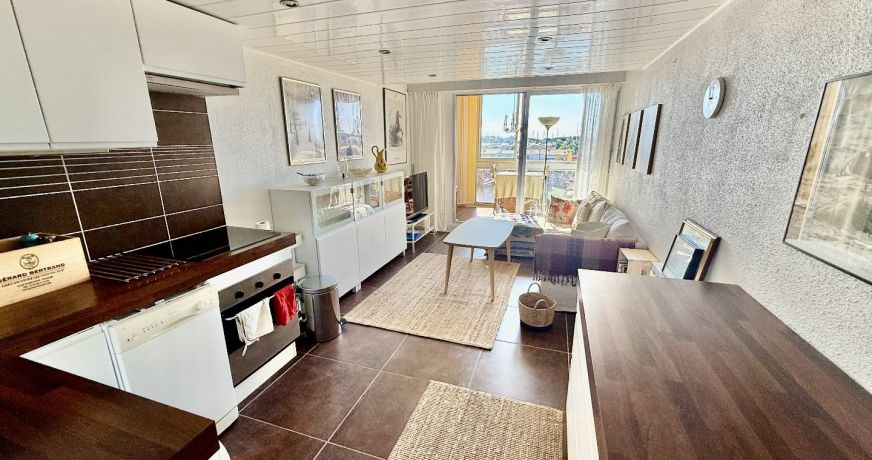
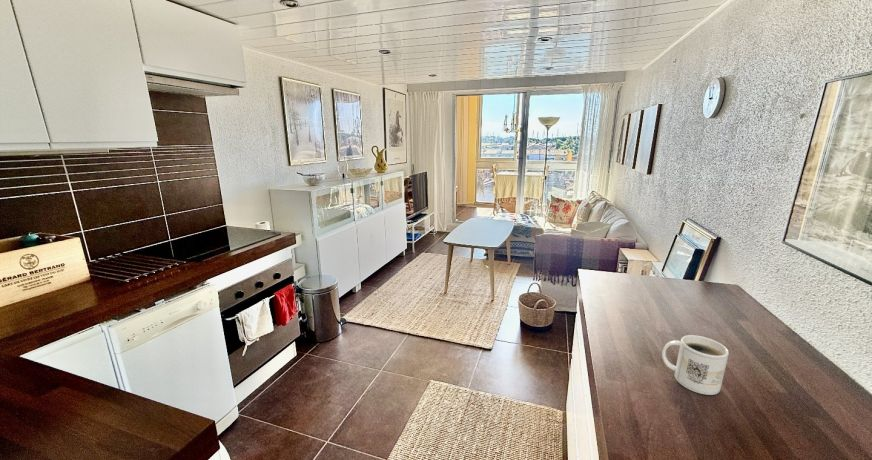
+ mug (695, 361)
